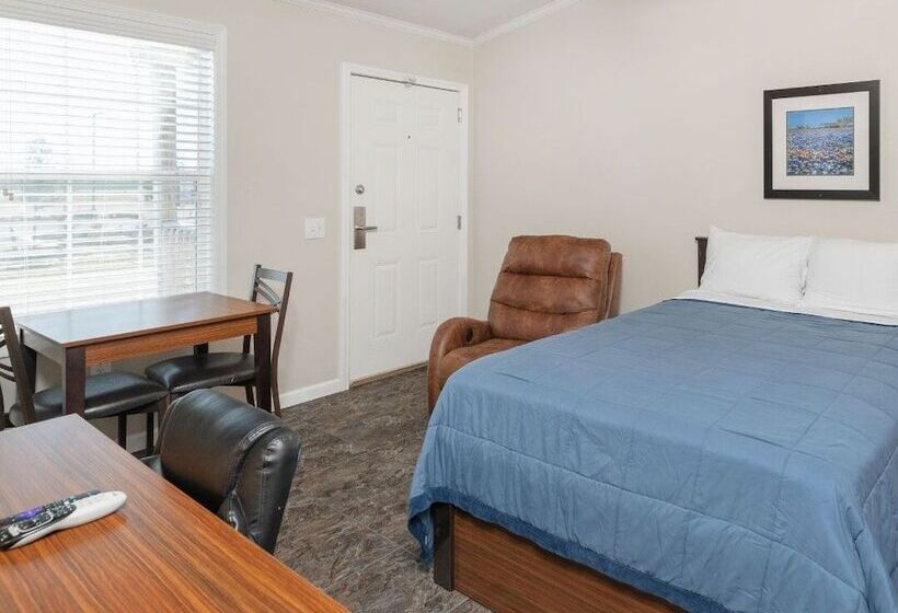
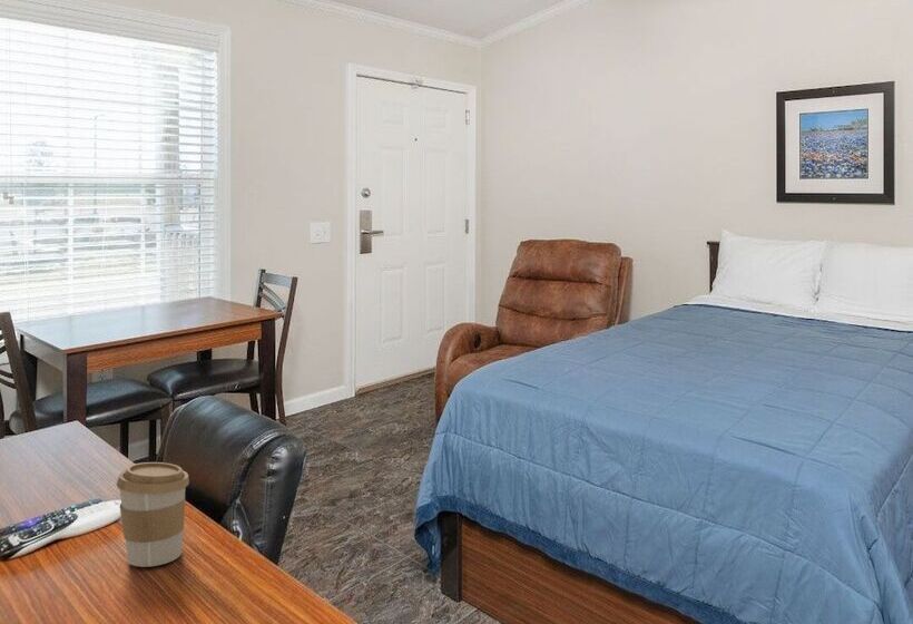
+ coffee cup (154, 510)
